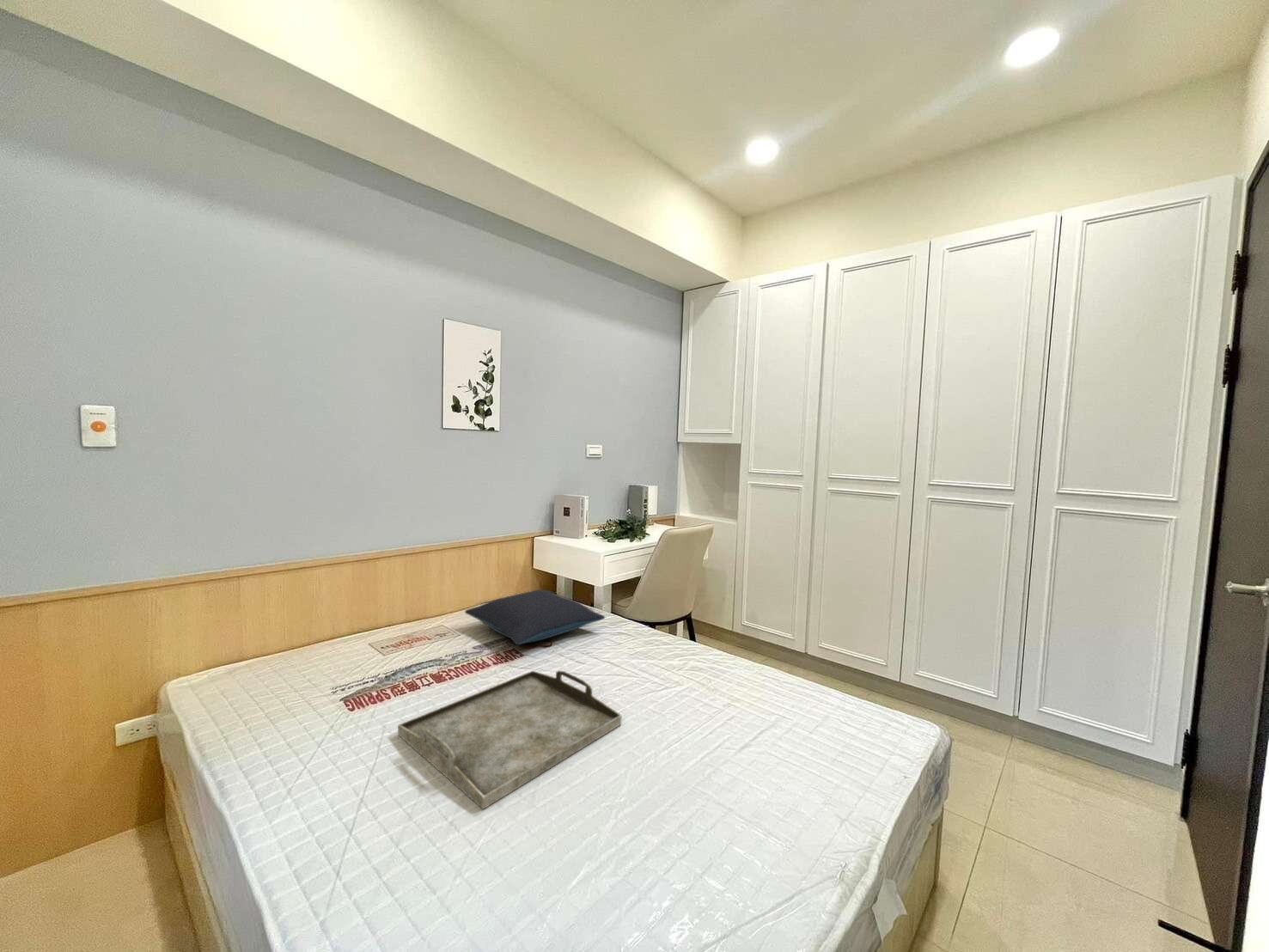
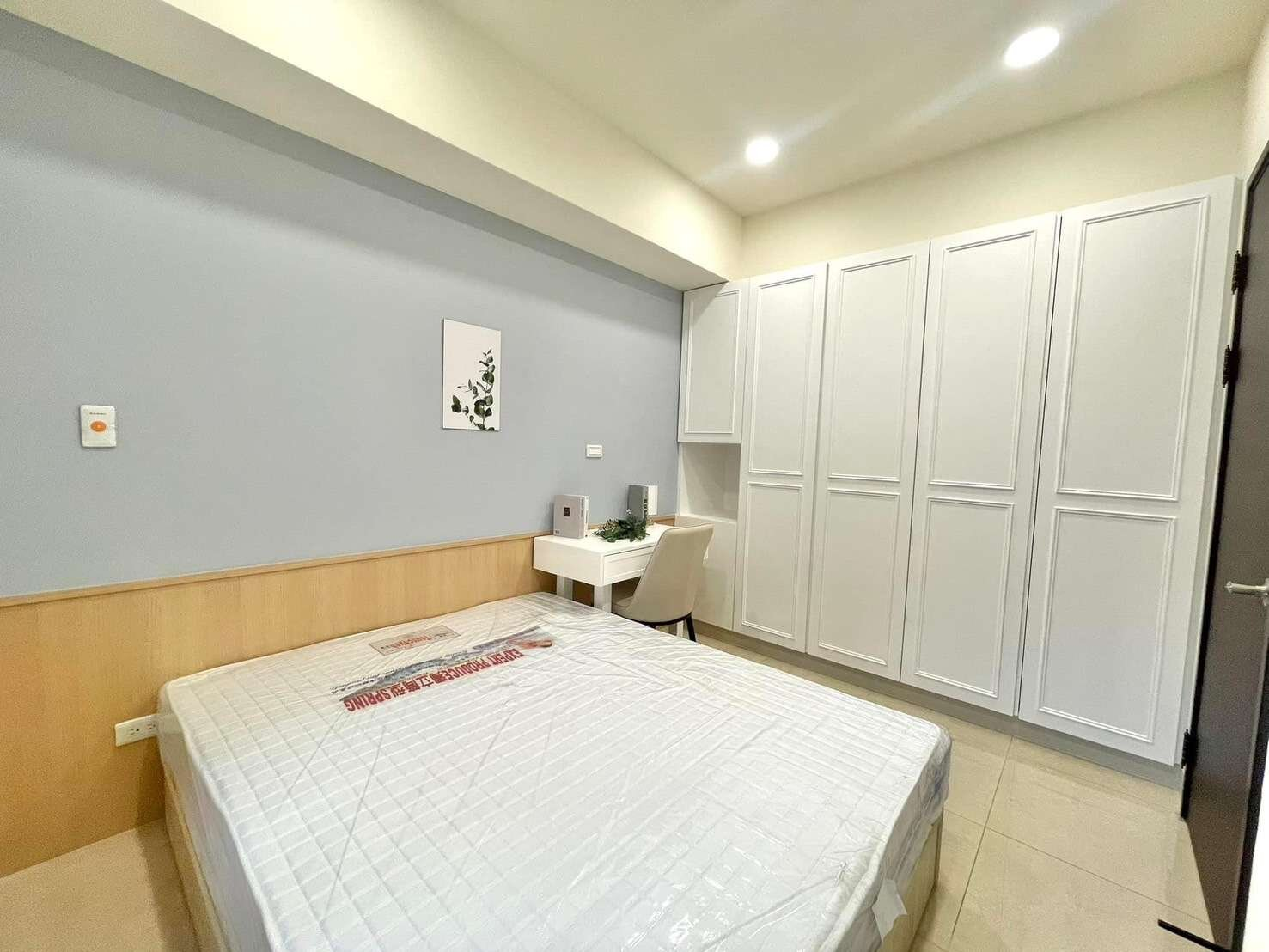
- serving tray (513, 716)
- pillow (533, 614)
